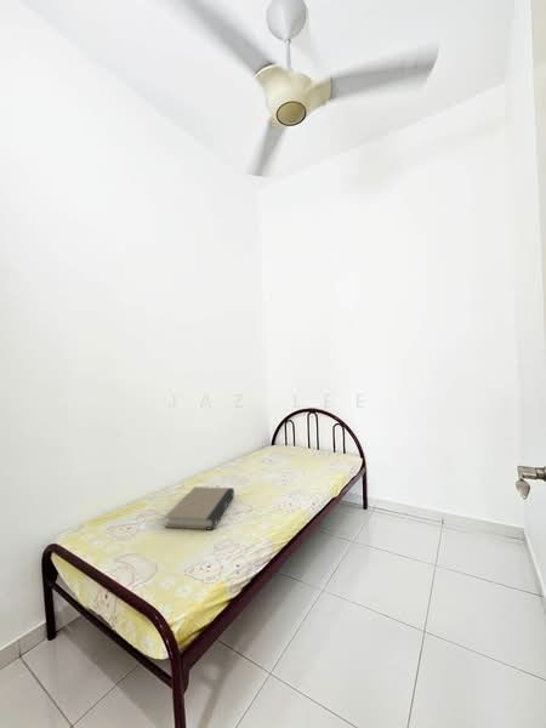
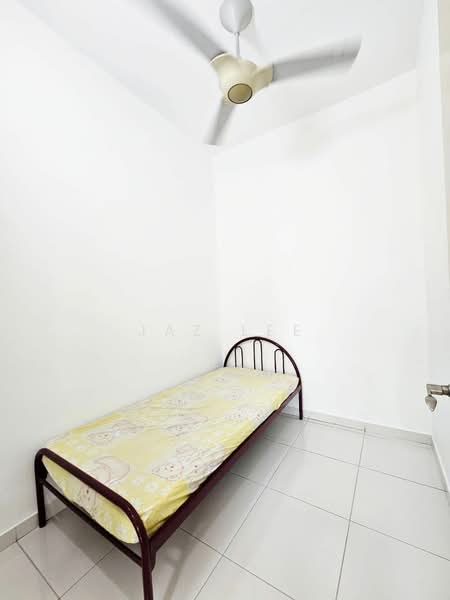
- book (203, 505)
